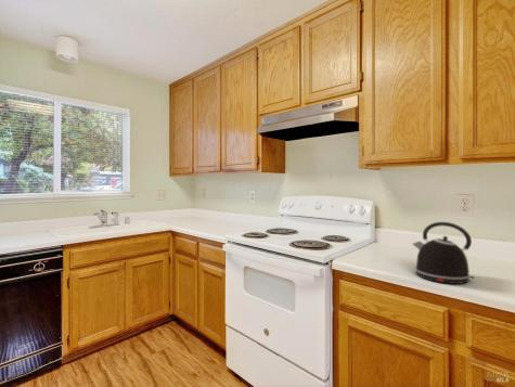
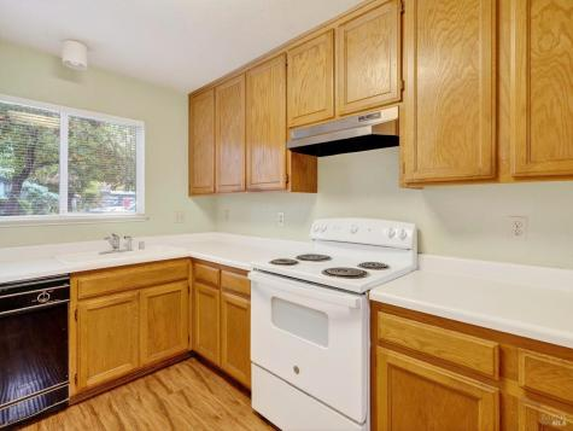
- kettle (441, 248)
